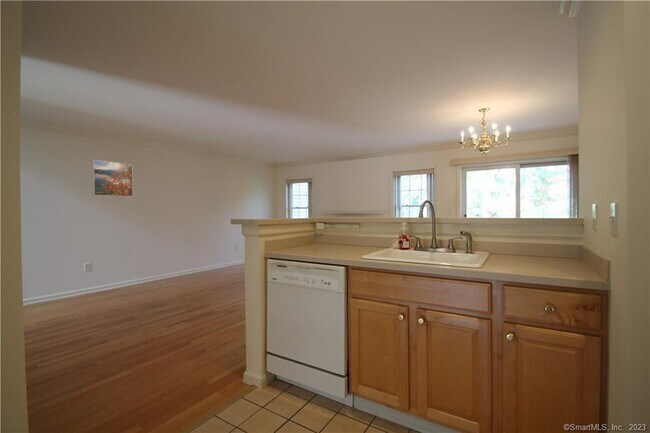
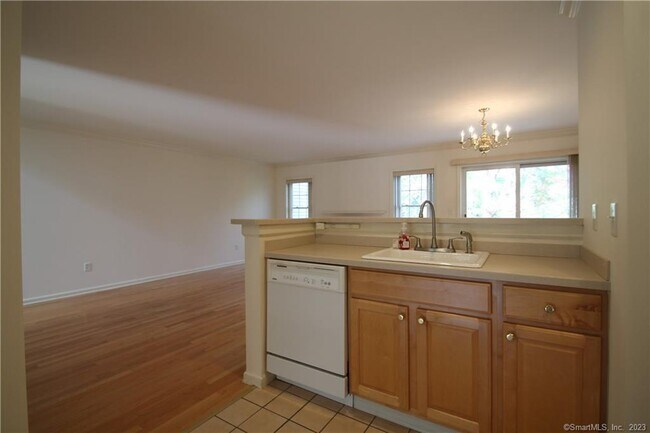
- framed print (113, 179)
